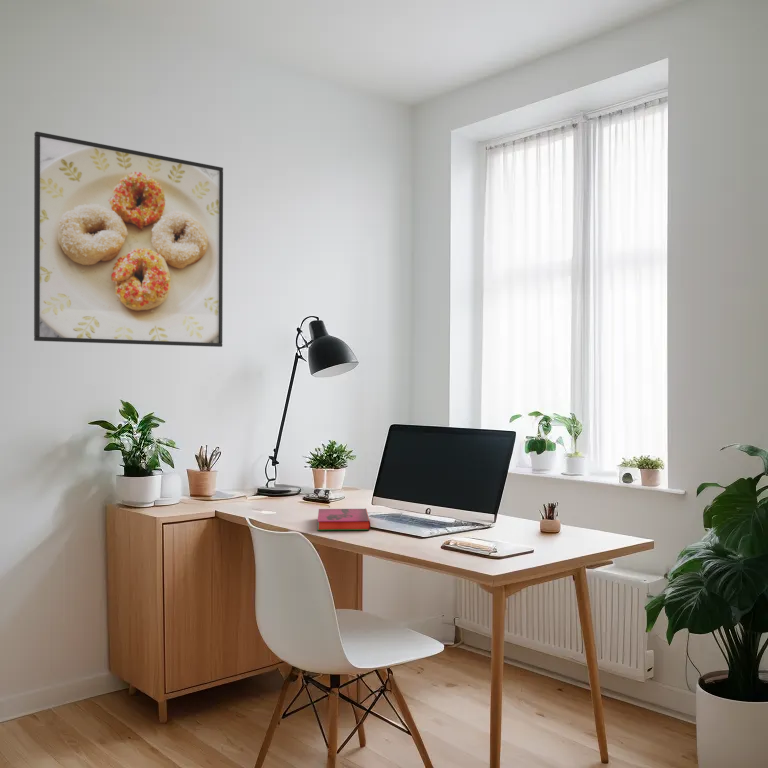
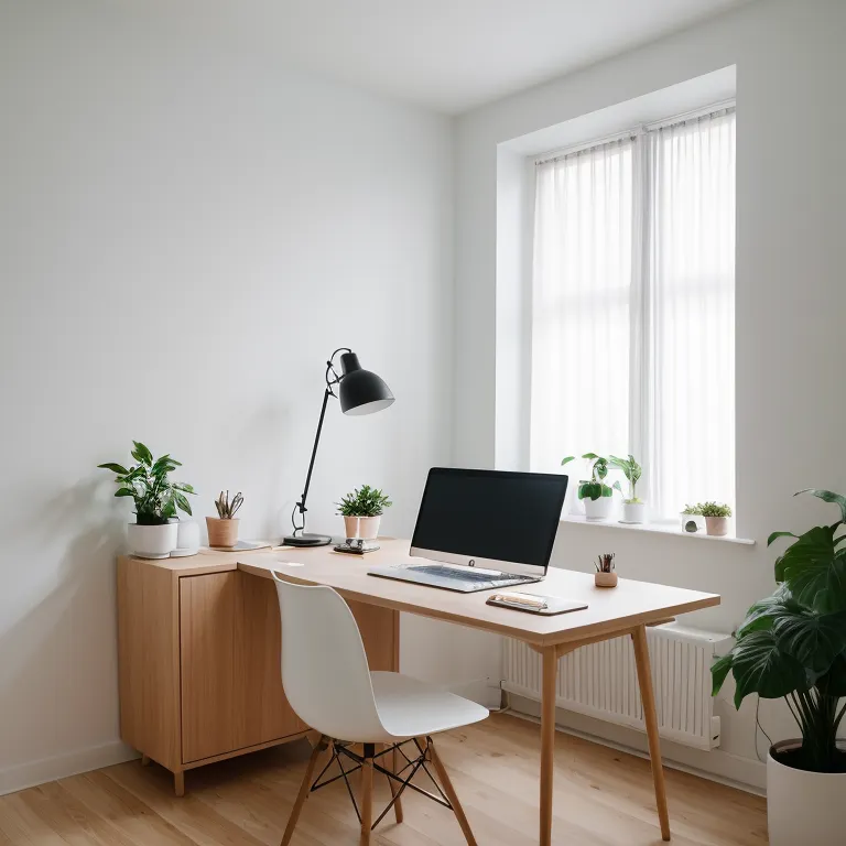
- hardback book (343, 519)
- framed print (135, 247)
